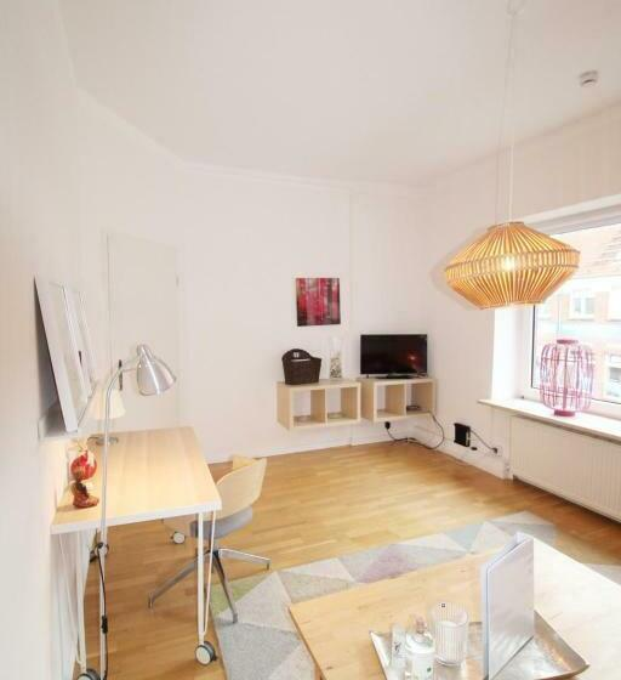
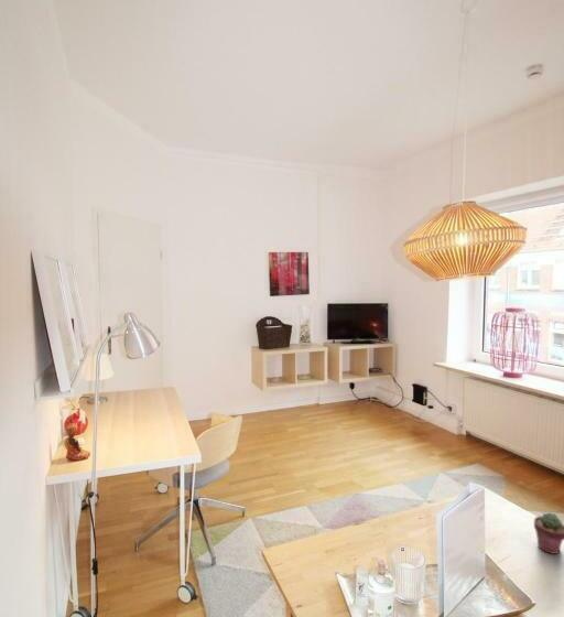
+ potted succulent (550, 531)
